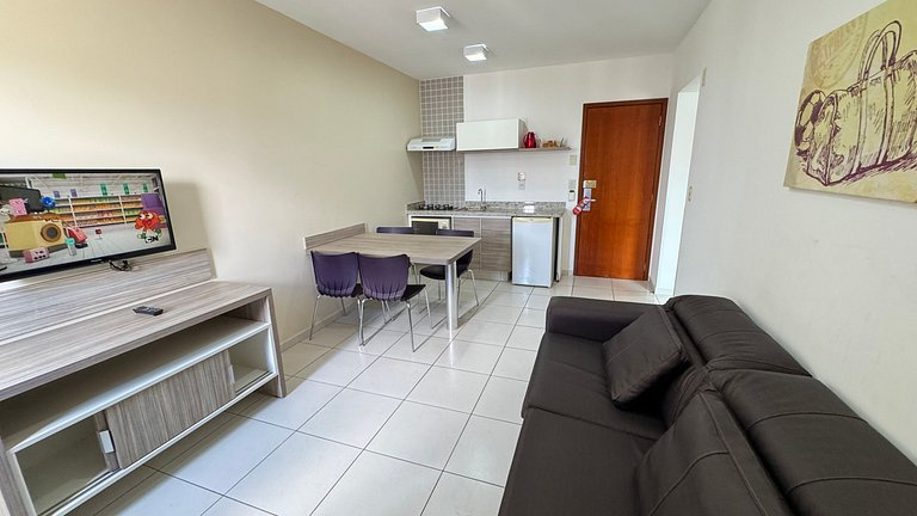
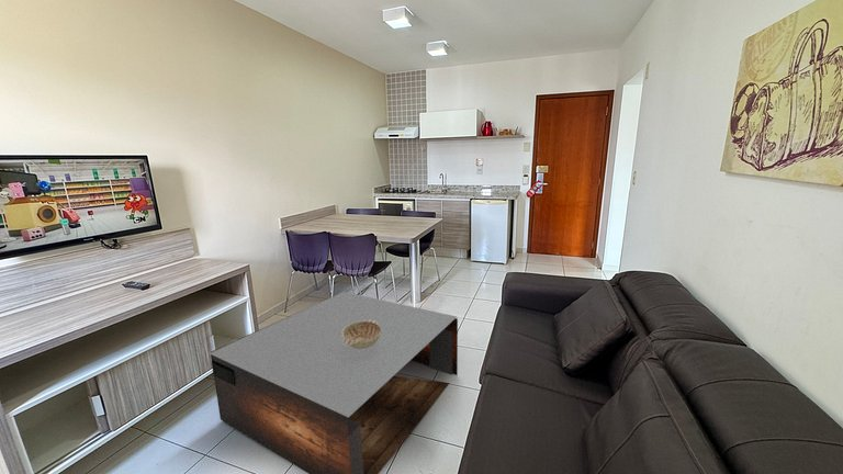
+ decorative bowl (361, 337)
+ coffee table (347, 364)
